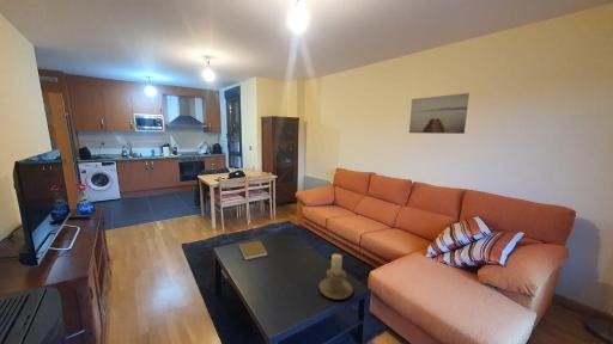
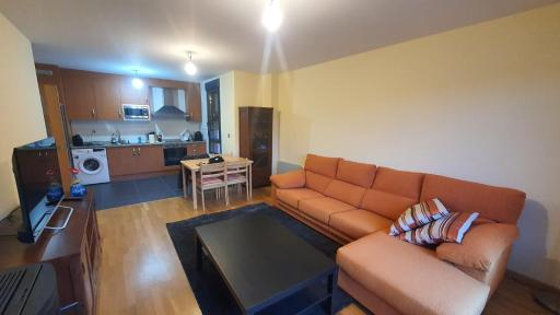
- book (253, 250)
- wall art (436, 115)
- candle holder (336, 272)
